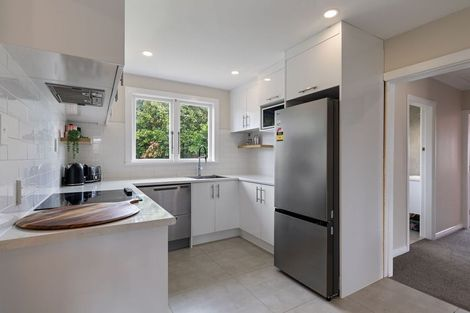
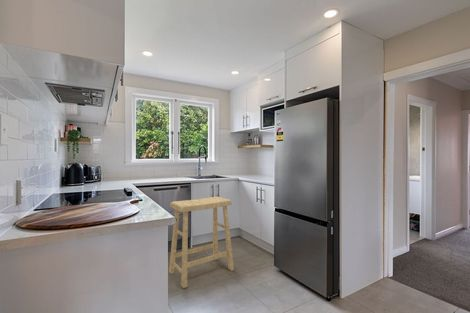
+ stool (202, 246)
